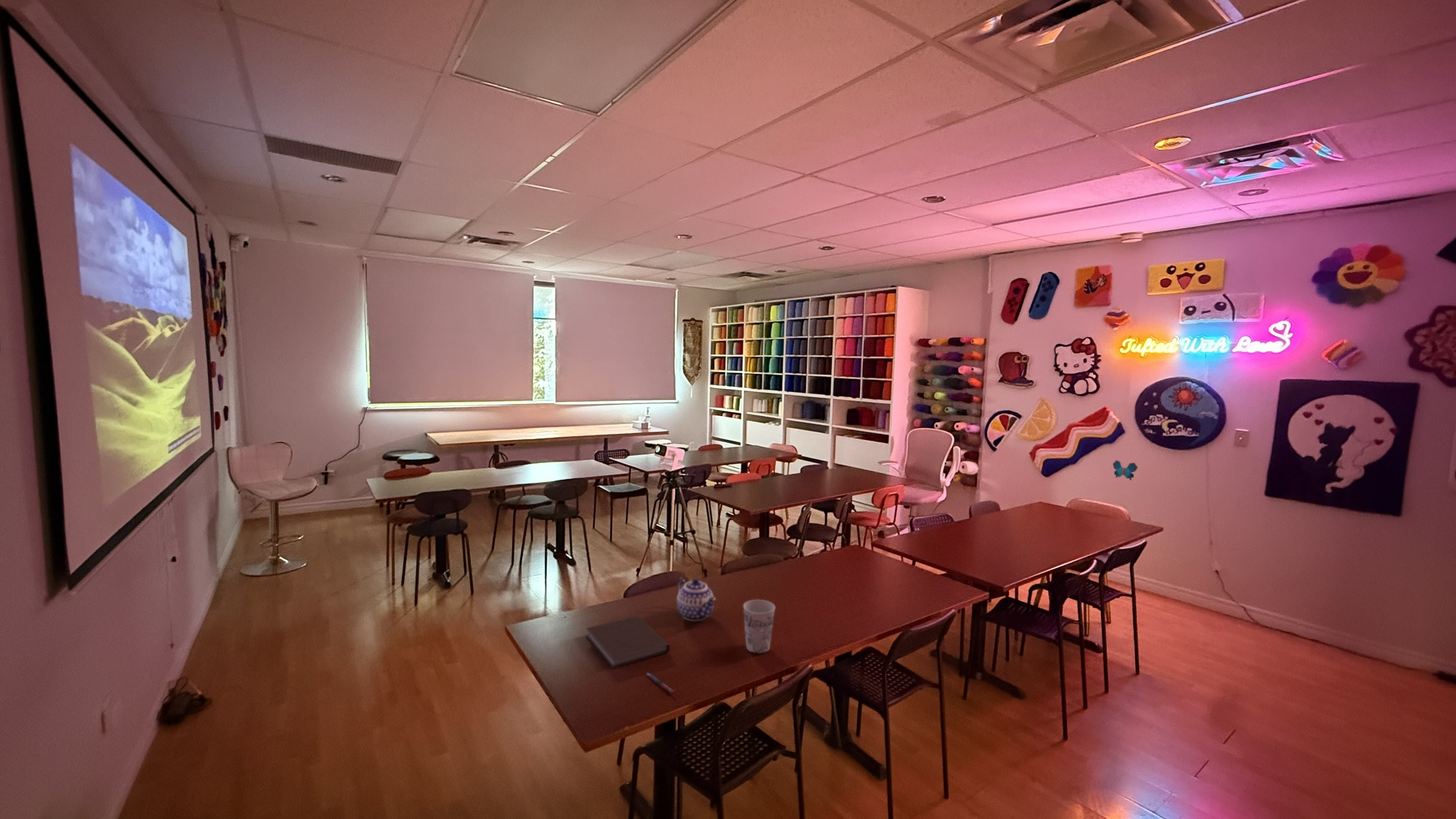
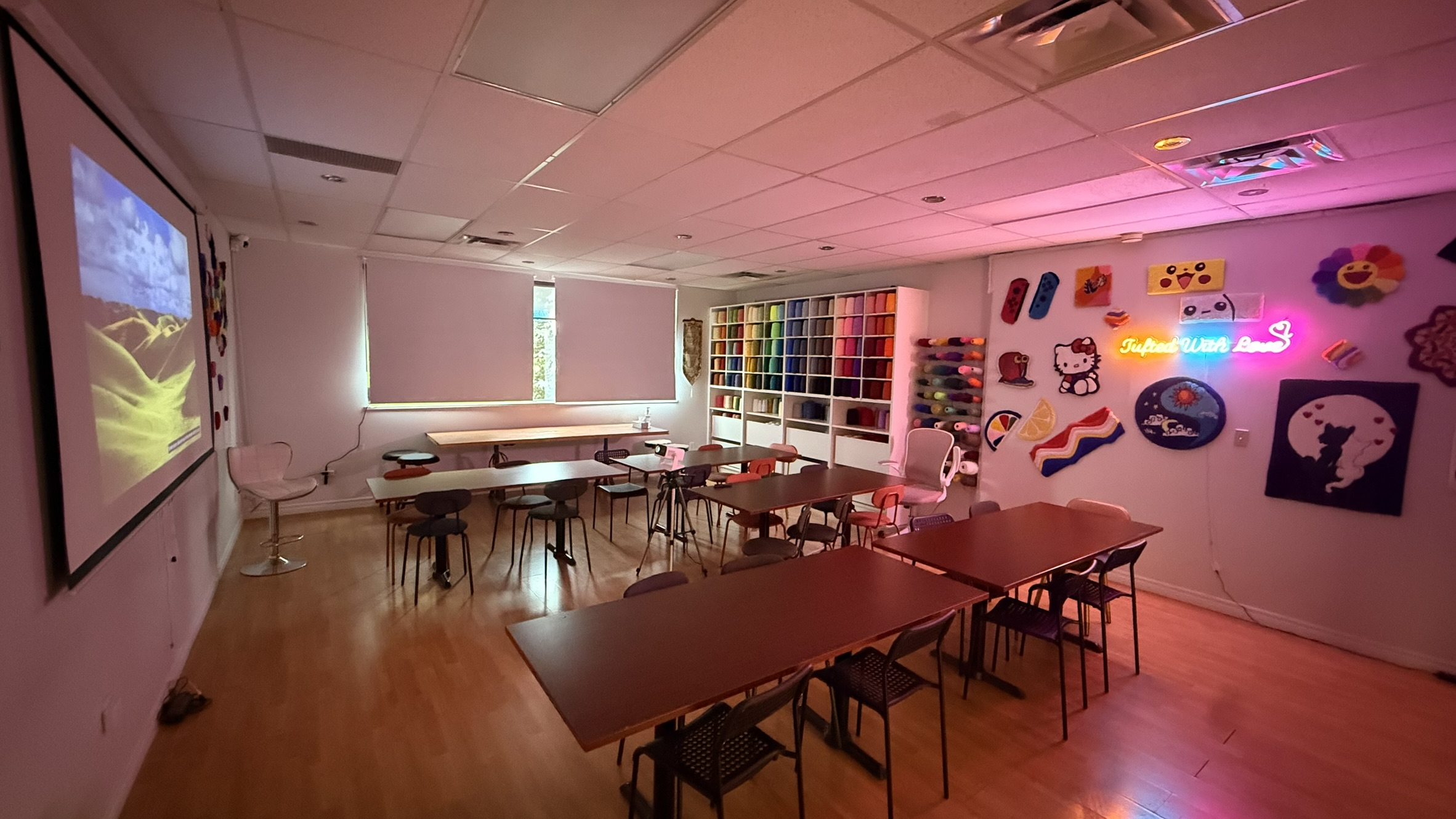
- notebook (626, 640)
- cup (758, 627)
- pen (660, 682)
- teapot (695, 597)
- decorative butterfly (1124, 470)
